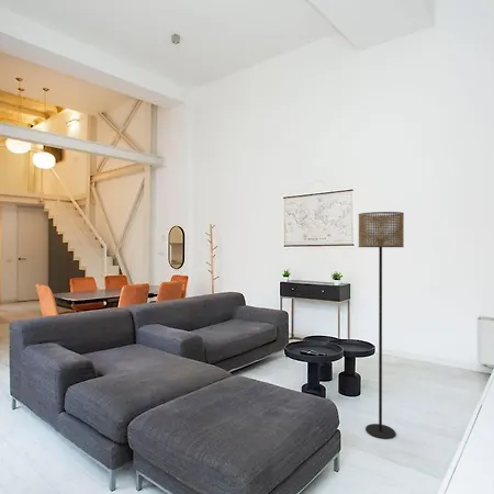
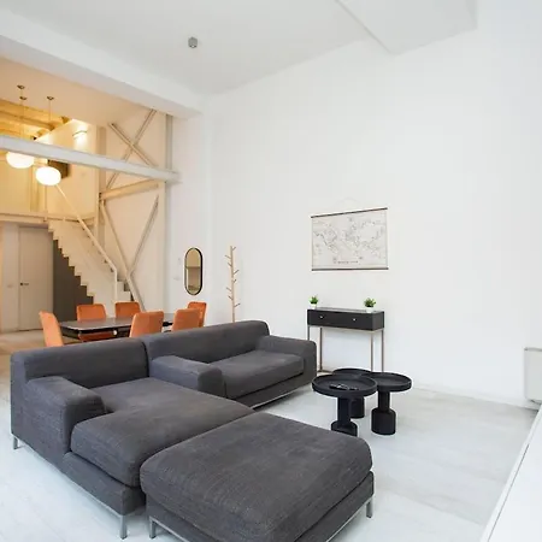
- floor lamp (380, 322)
